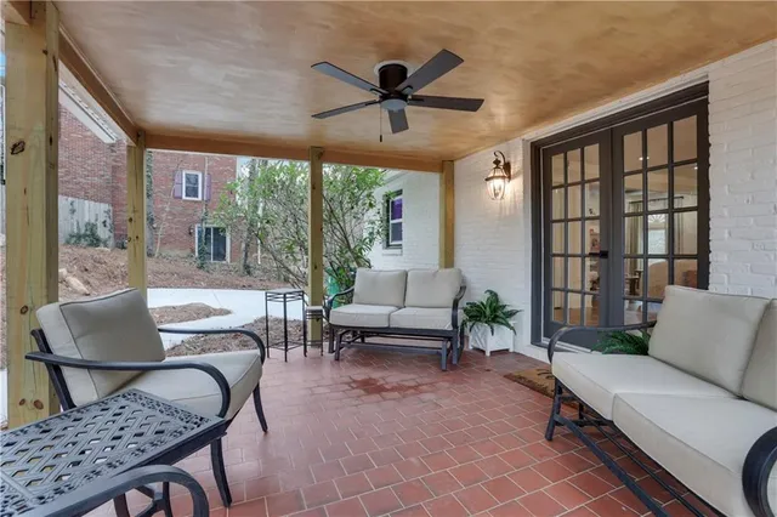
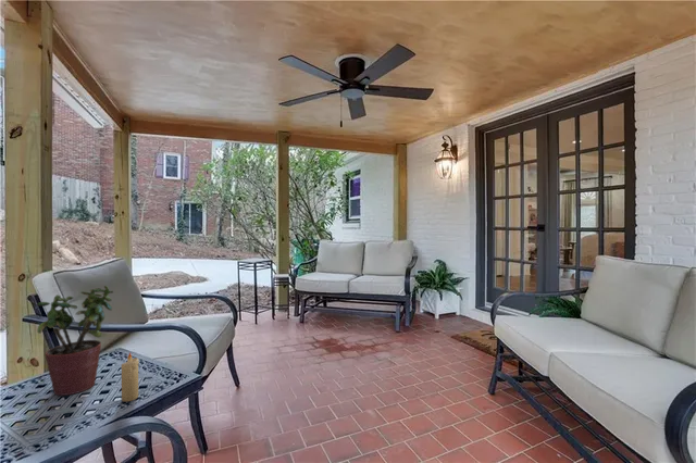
+ potted plant (70, 339)
+ candle (129, 375)
